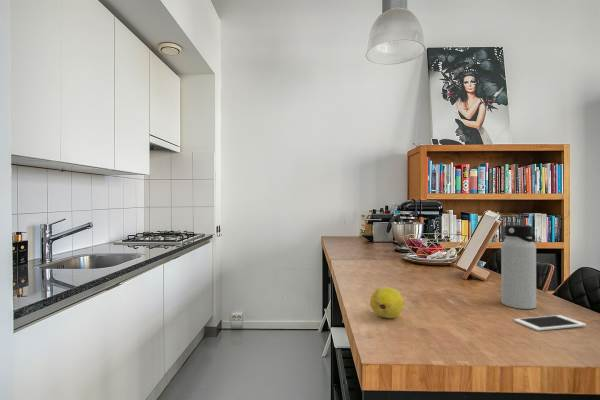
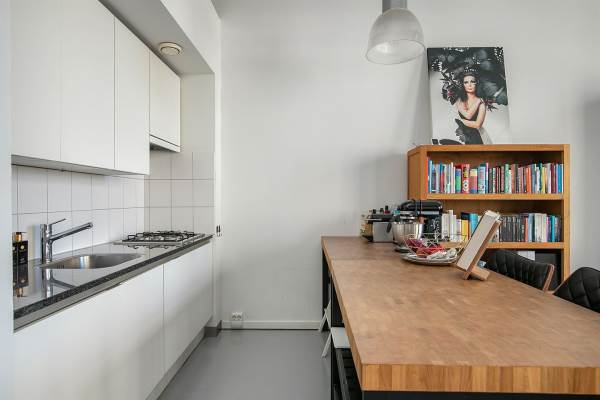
- cell phone (549, 322)
- water bottle (518, 264)
- fruit (386, 302)
